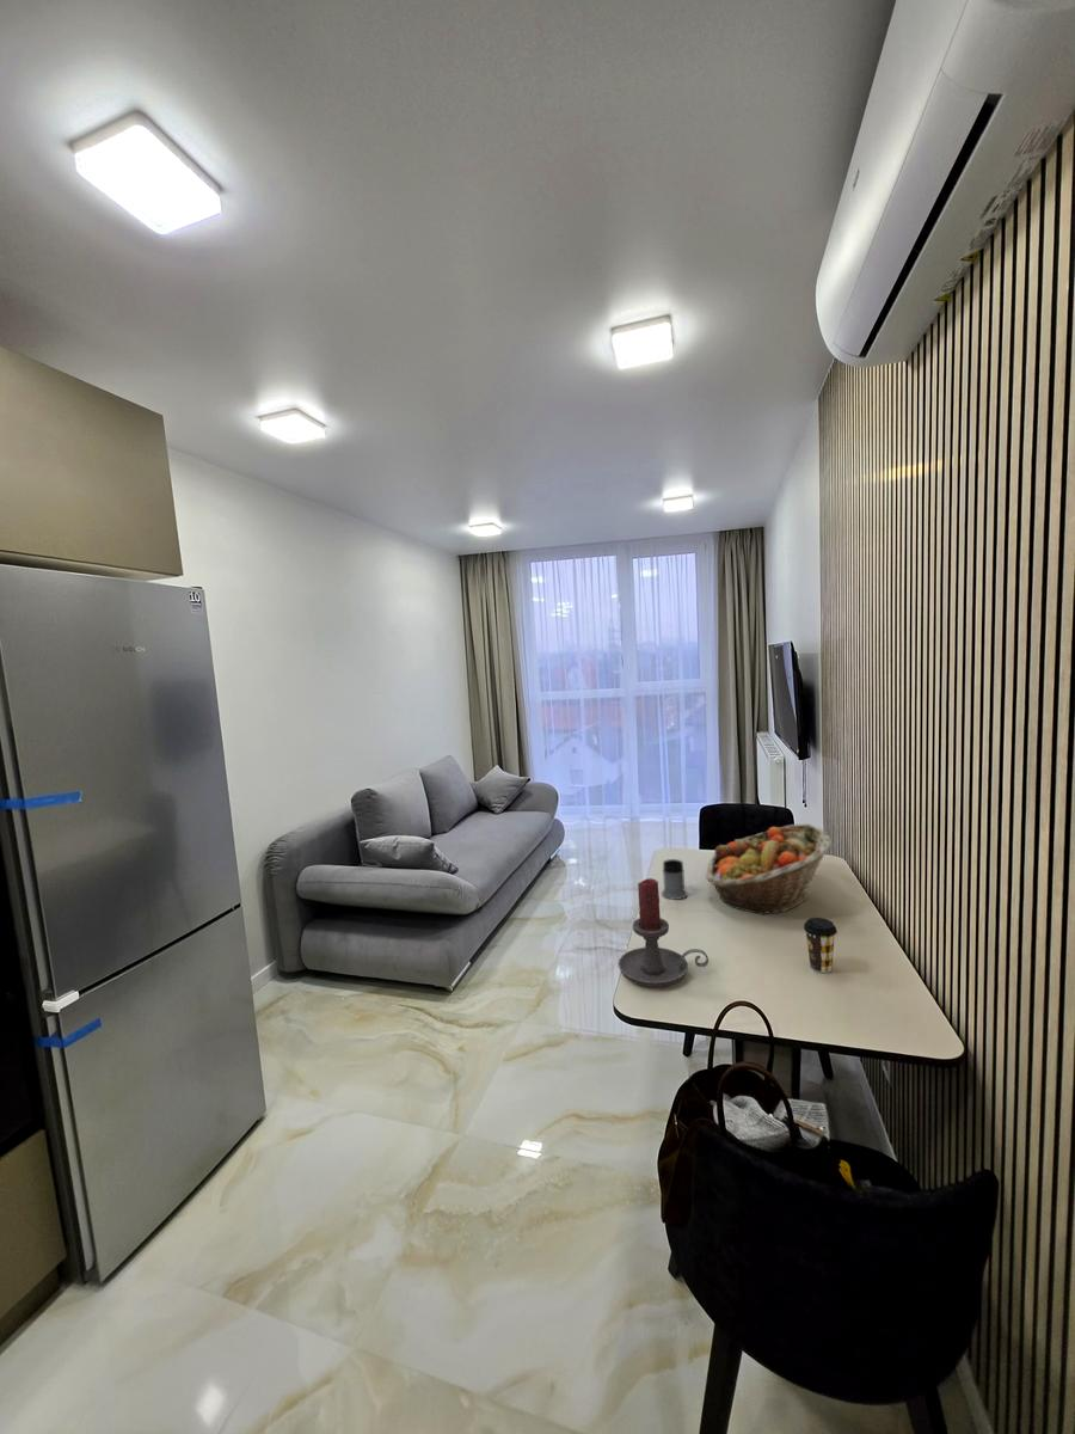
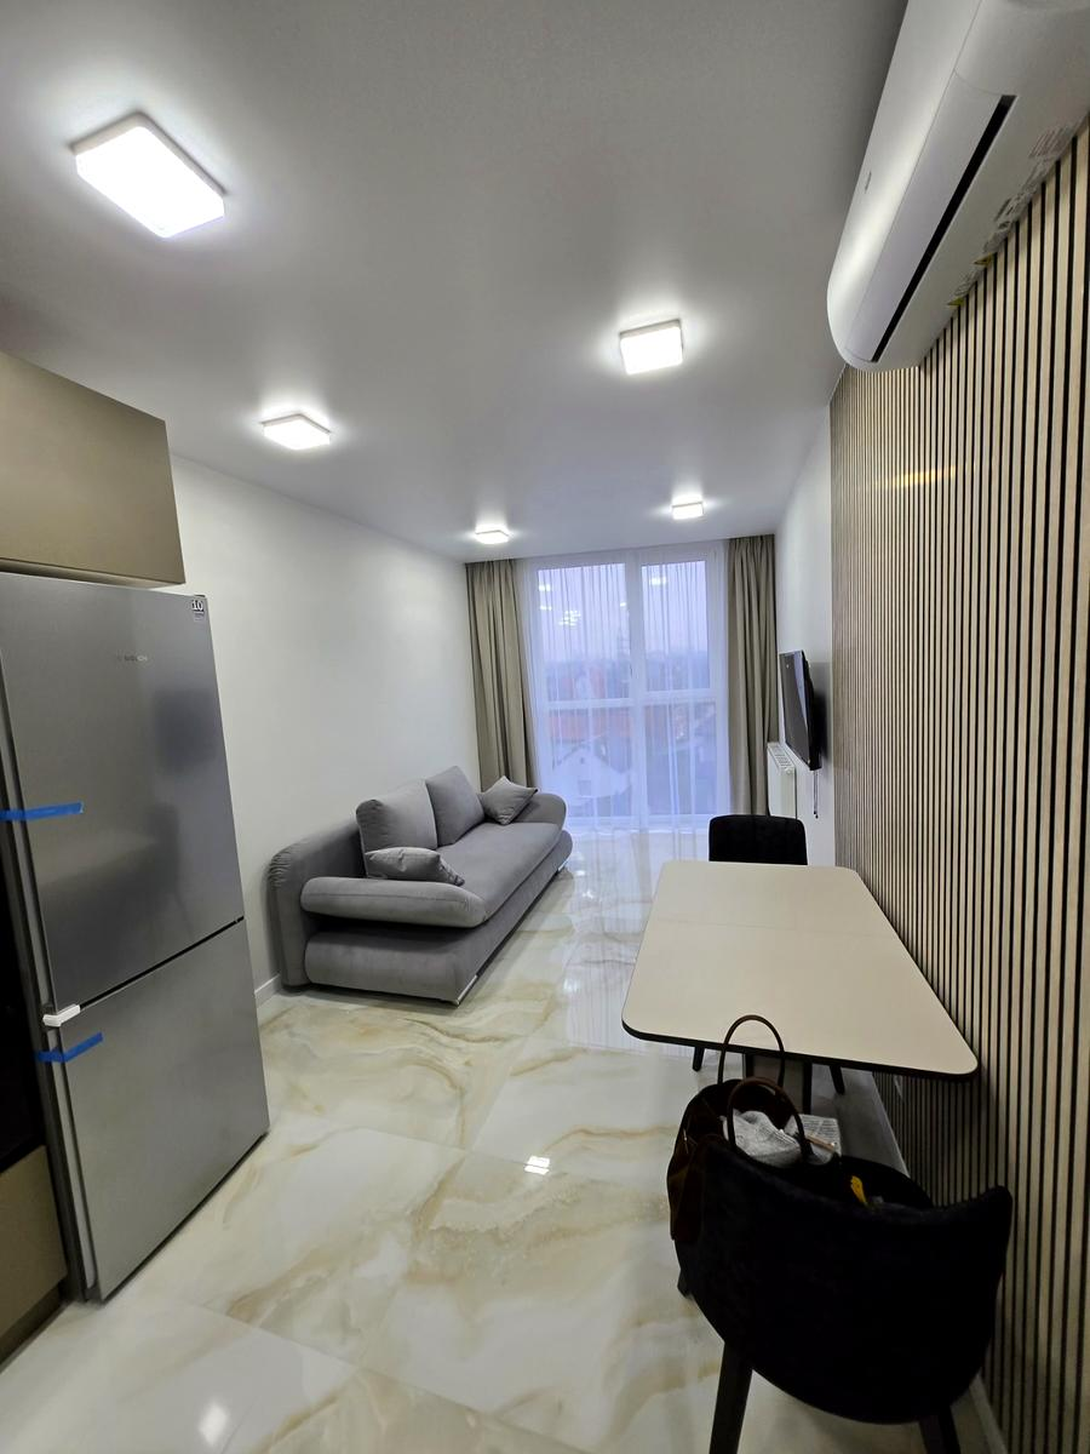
- candle holder (661, 925)
- coffee cup (819, 945)
- mug (672, 876)
- fruit basket (766, 864)
